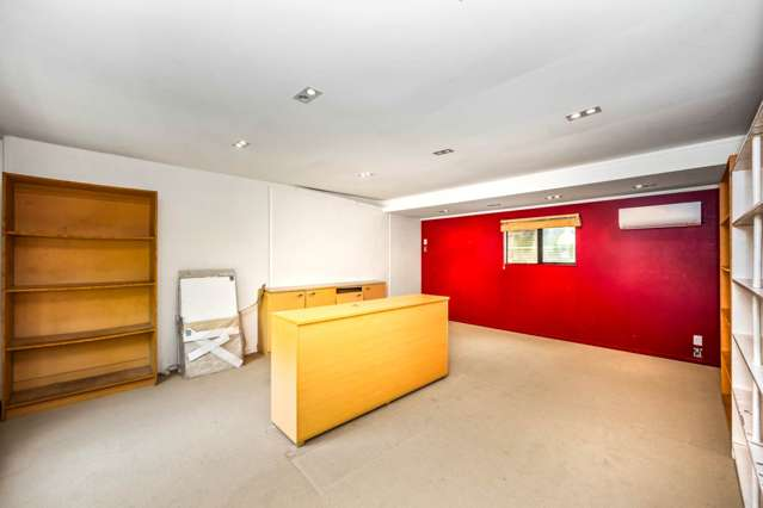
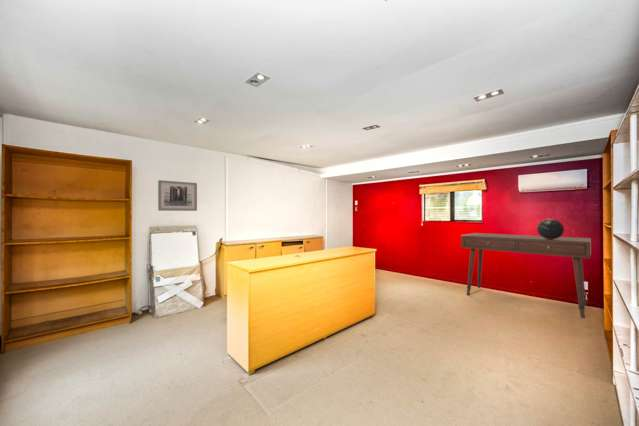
+ decorative globe (550, 228)
+ desk (521, 252)
+ wall art (178, 196)
